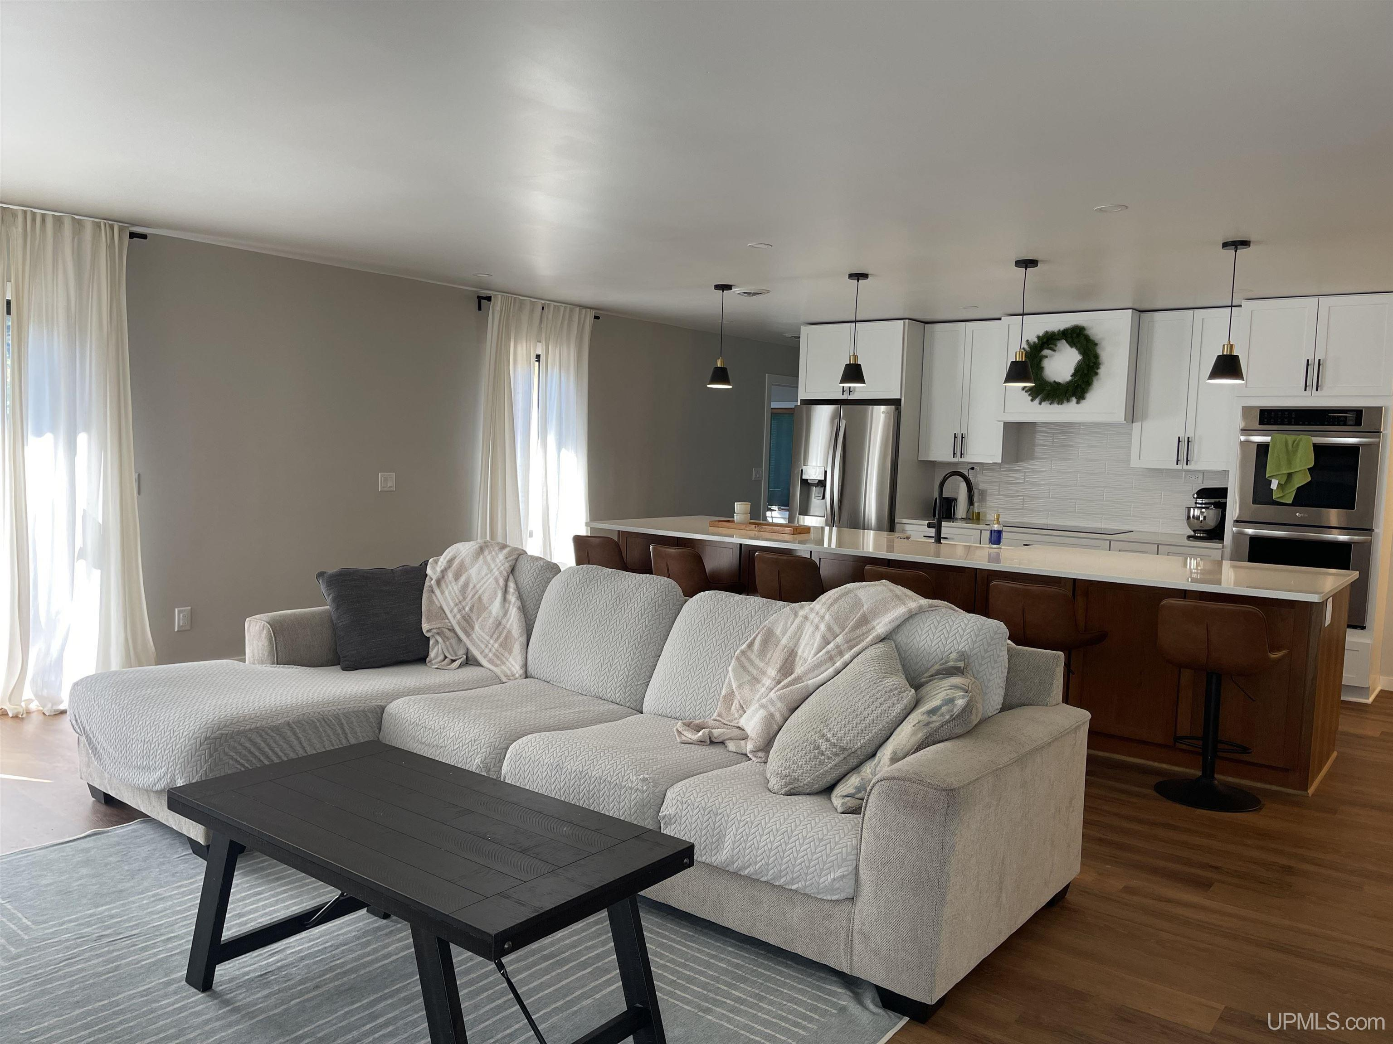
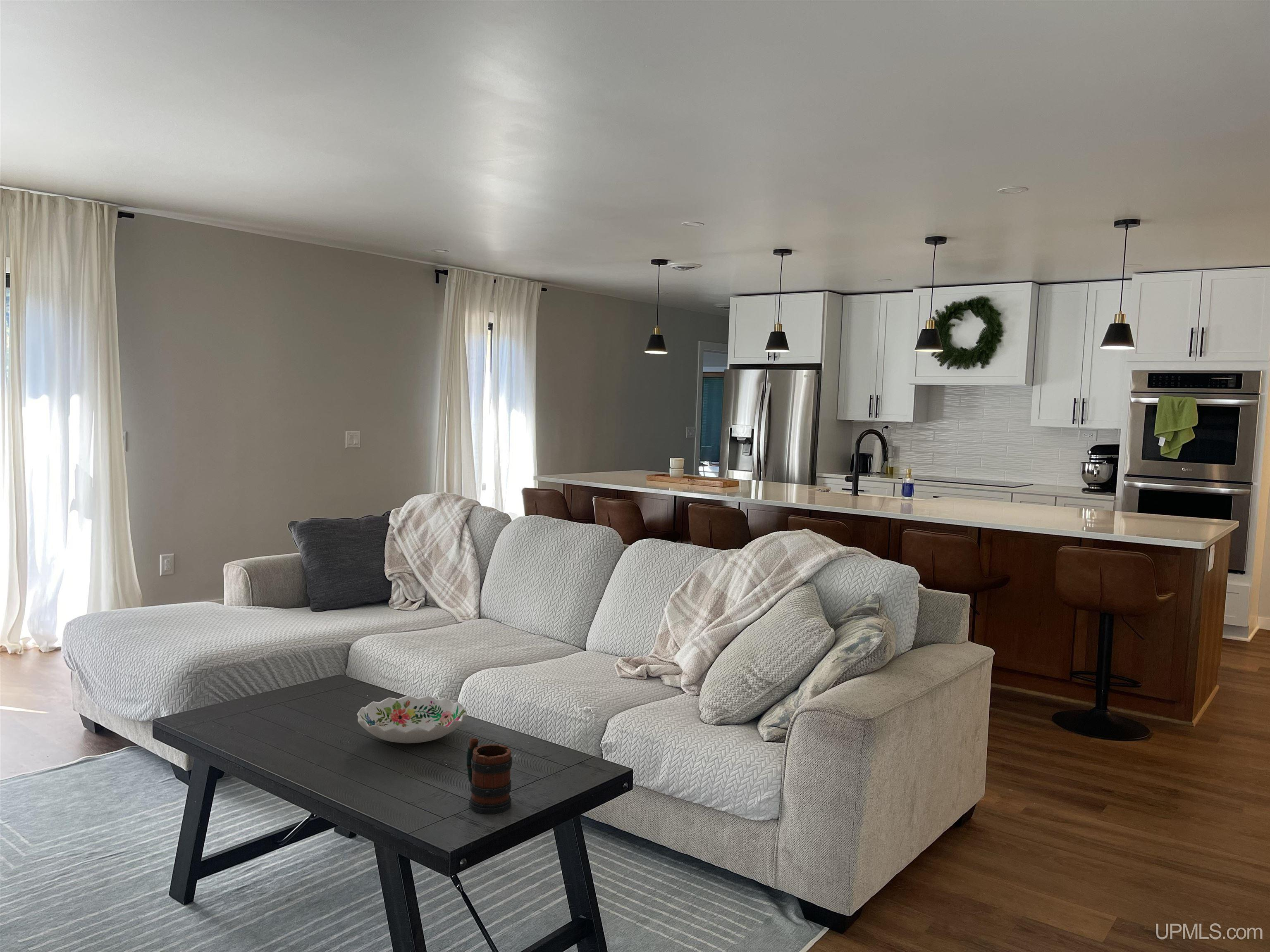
+ mug (485, 773)
+ decorative bowl (412, 723)
